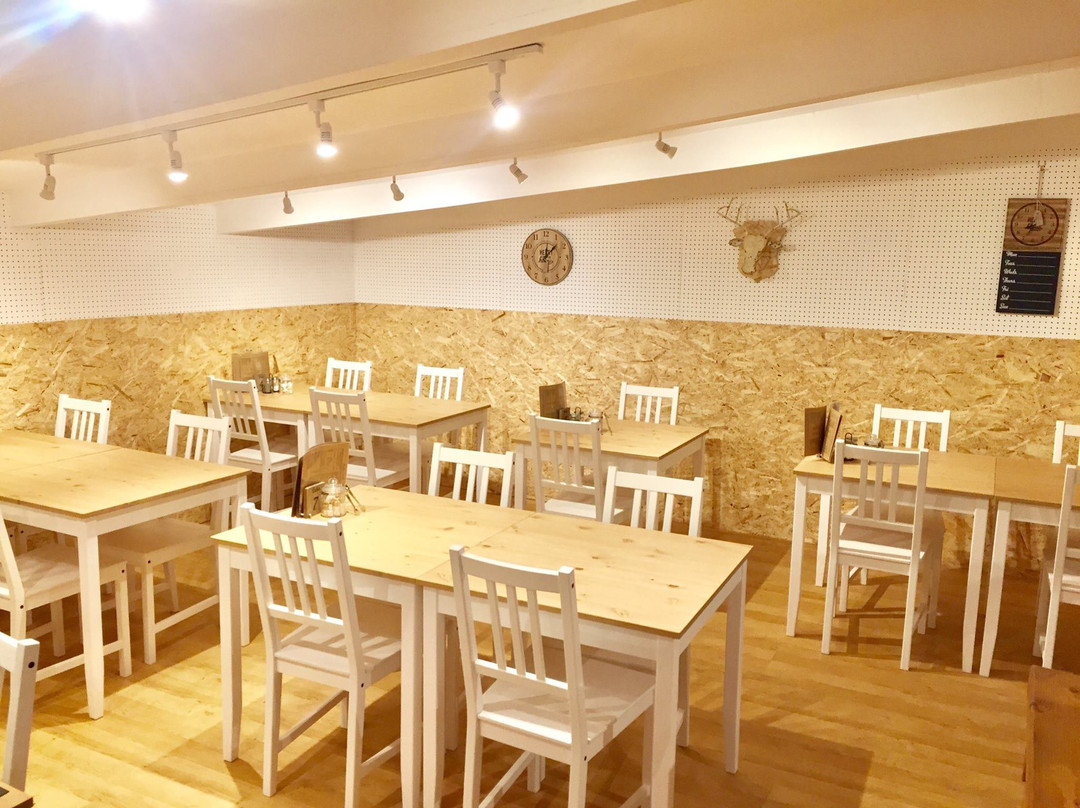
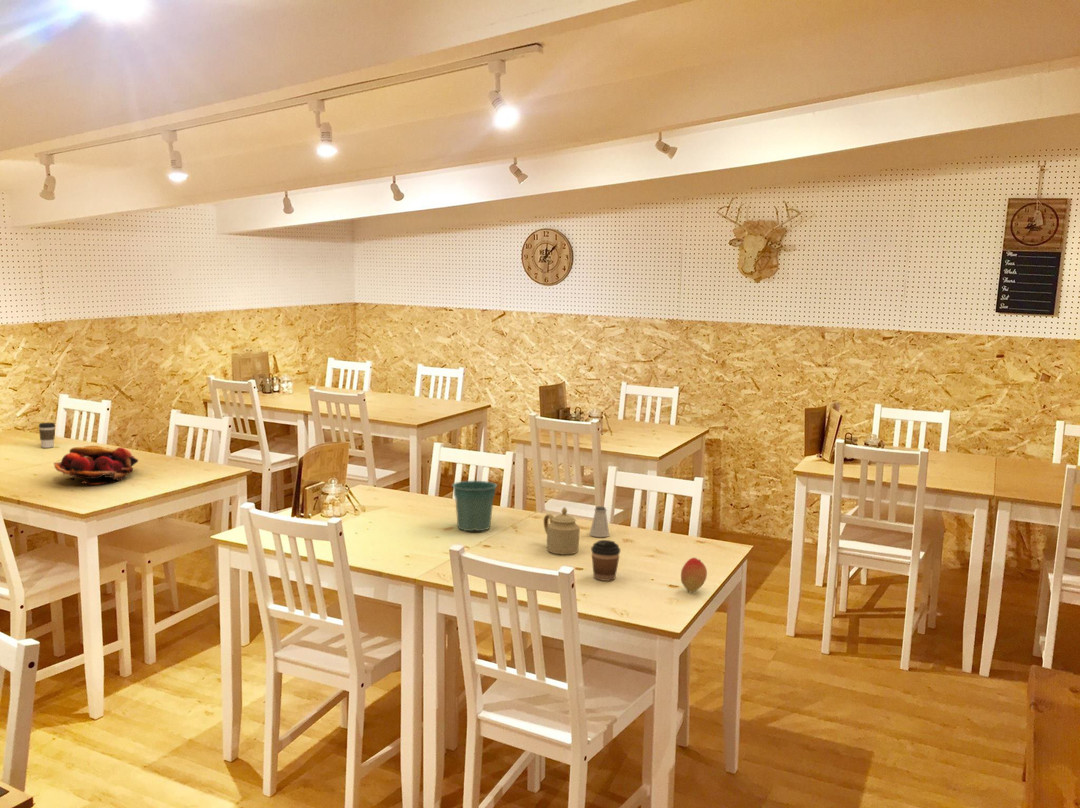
+ saltshaker (600, 521)
+ flower pot (474, 506)
+ coffee cup (605, 558)
+ fruit basket (96, 462)
+ sugar bowl (558, 527)
+ fruit (694, 574)
+ coffee cup (47, 435)
